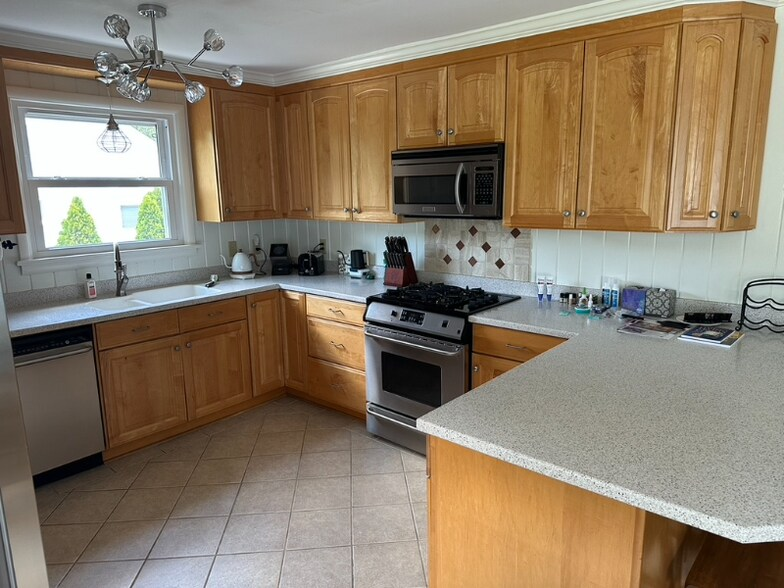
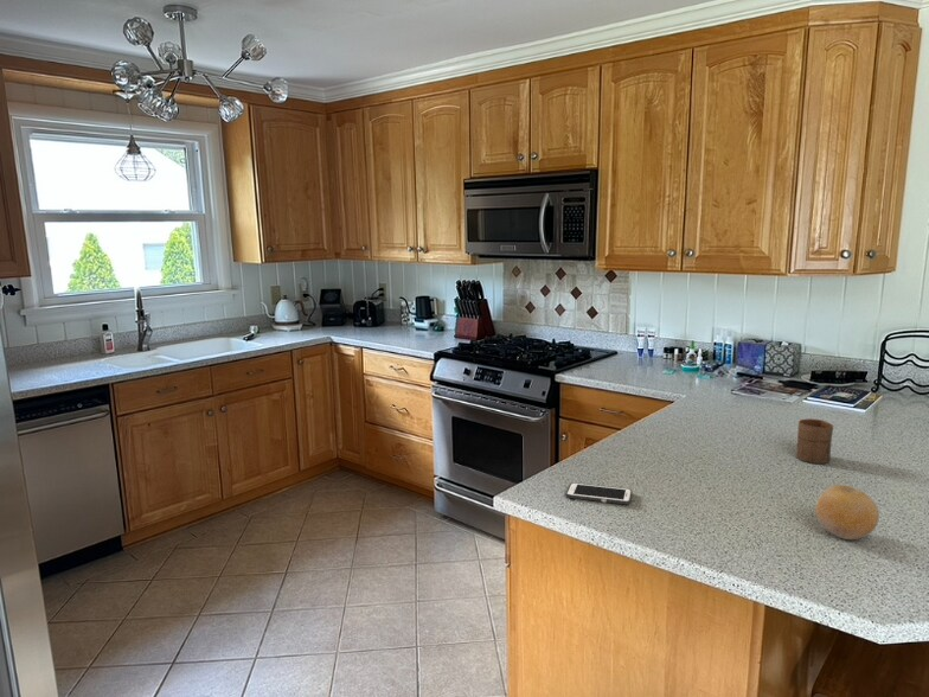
+ cell phone (598, 493)
+ fruit (846, 512)
+ cup (814, 440)
